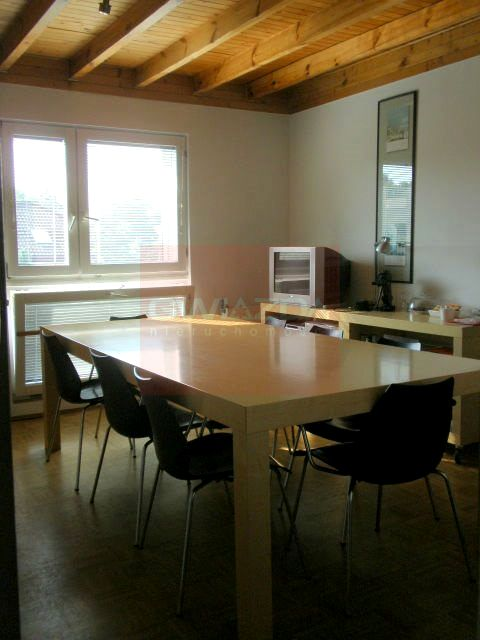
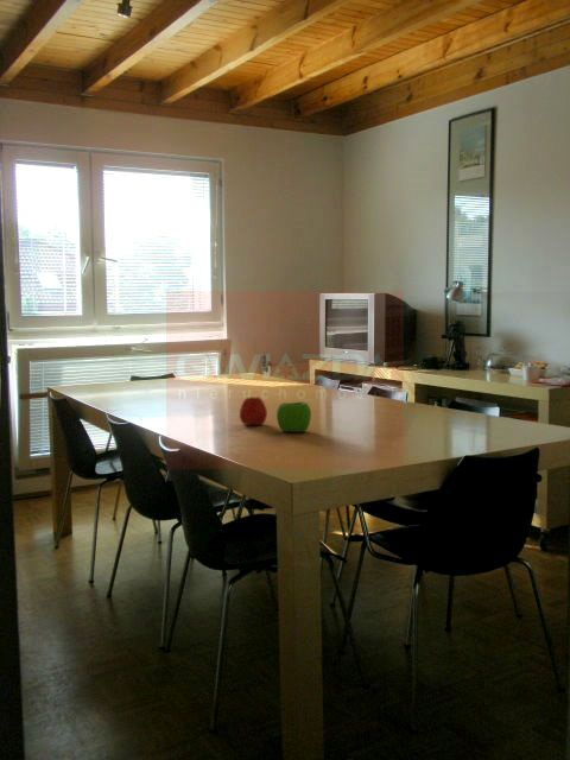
+ fruit (293, 417)
+ apple (253, 410)
